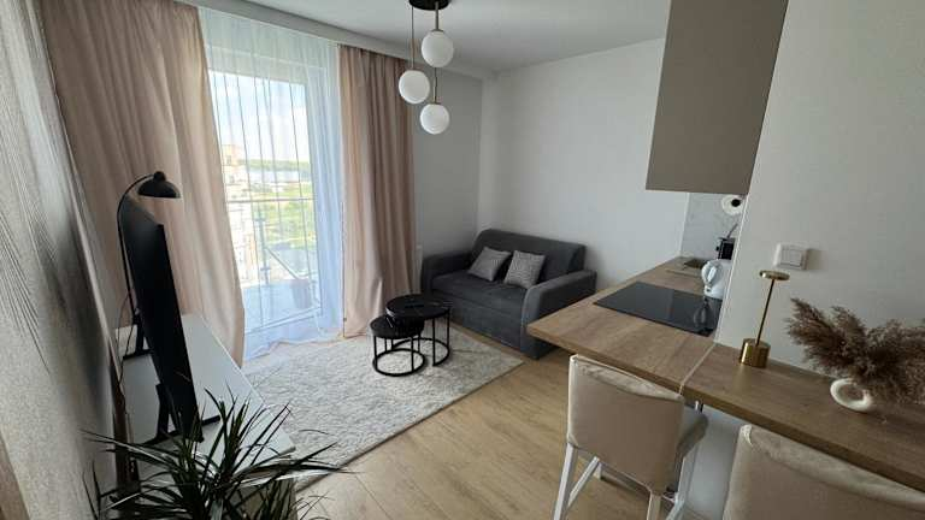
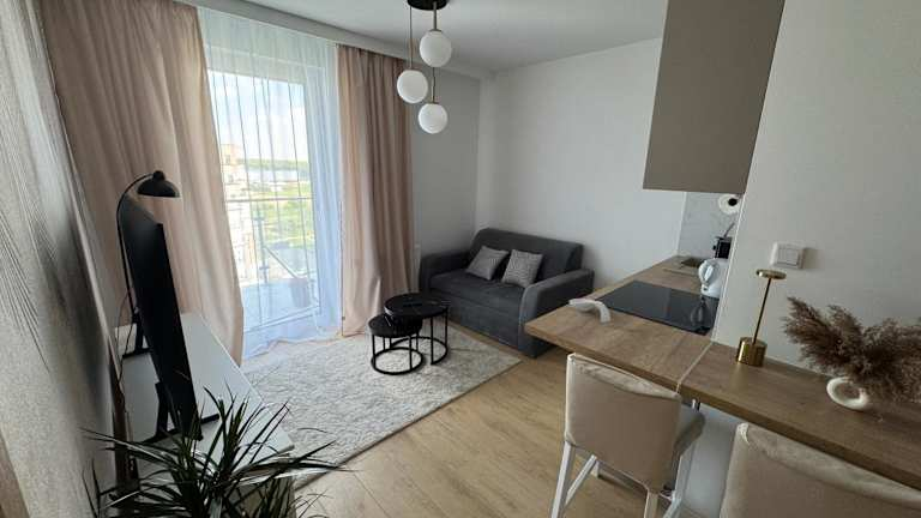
+ spoon rest (590, 306)
